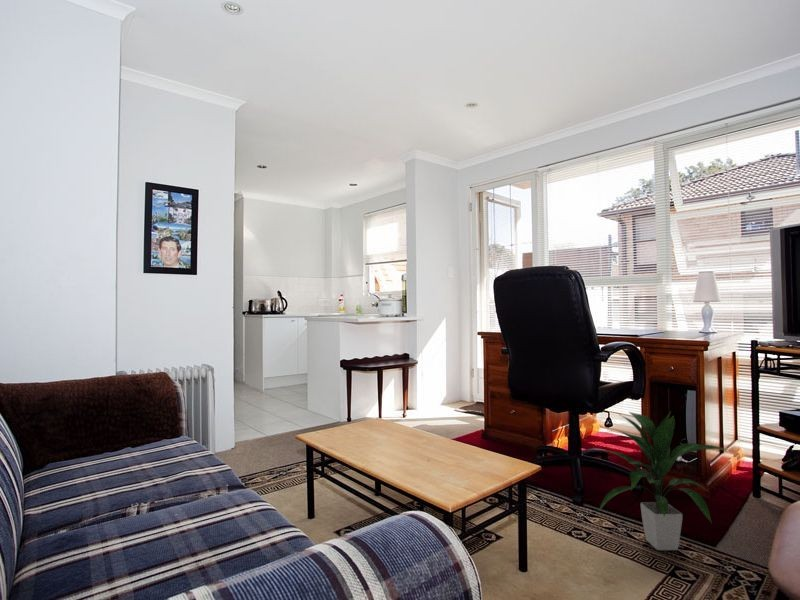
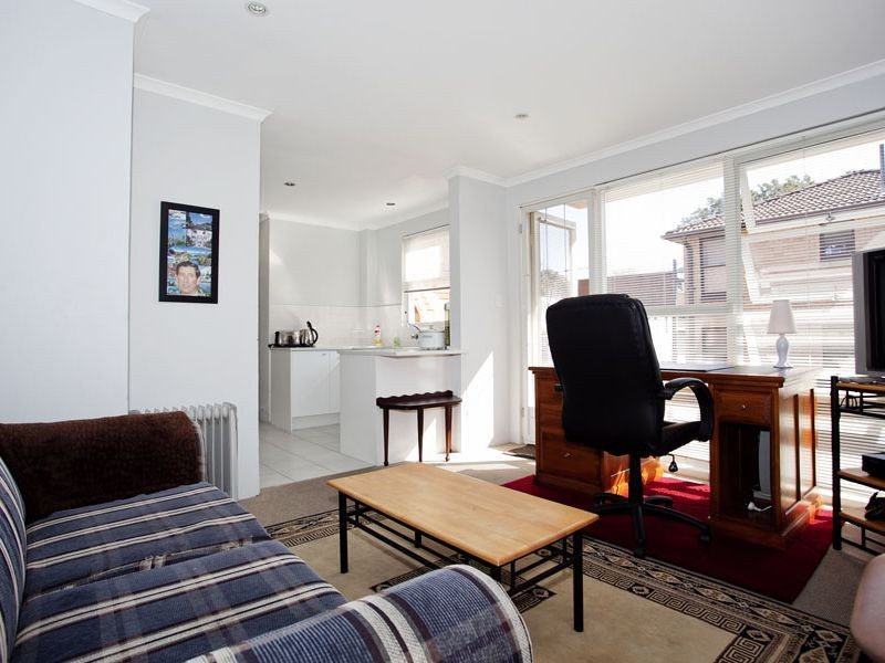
- indoor plant (654, 475)
